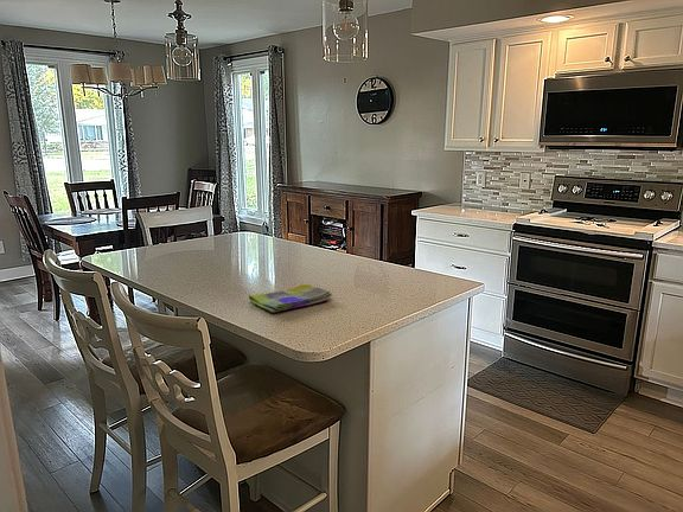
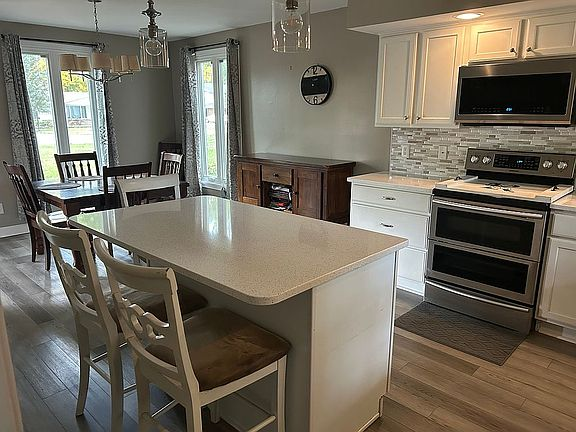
- dish towel (291, 296)
